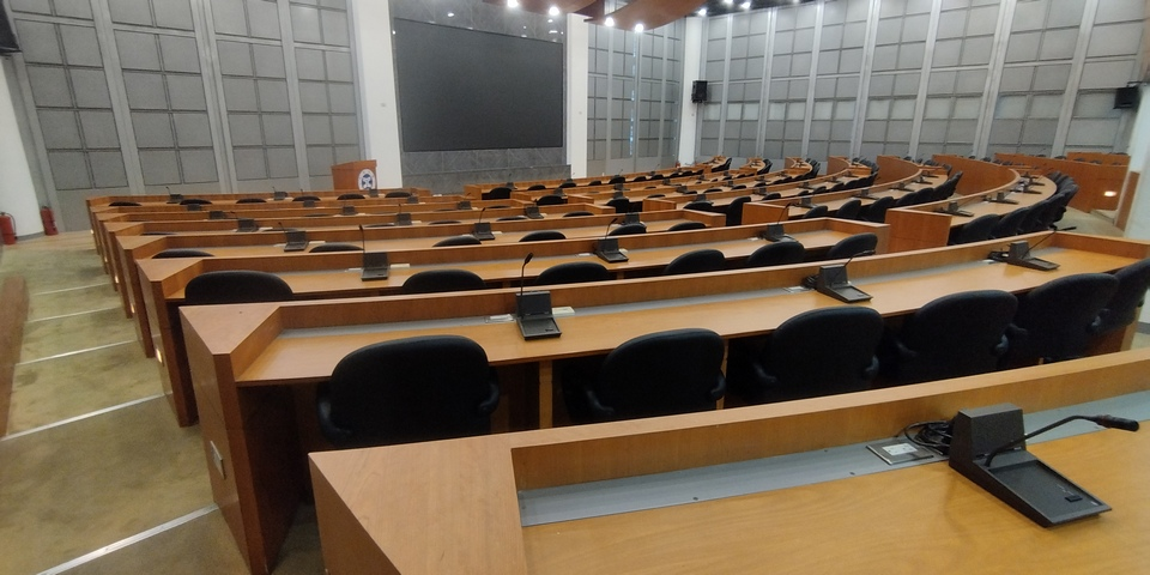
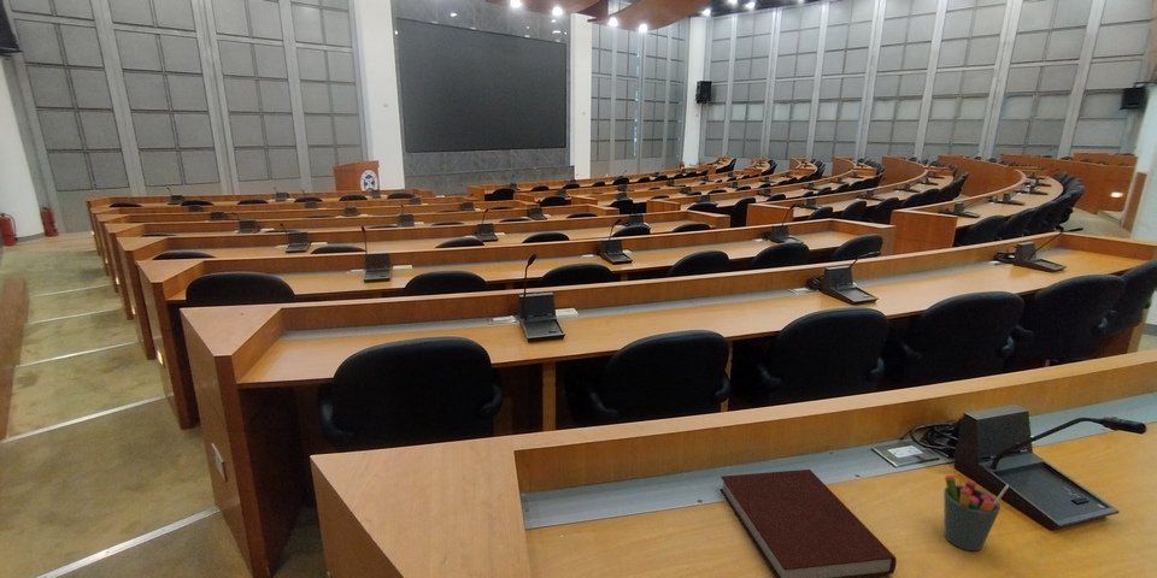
+ notebook (798, 519)
+ pen holder (969, 508)
